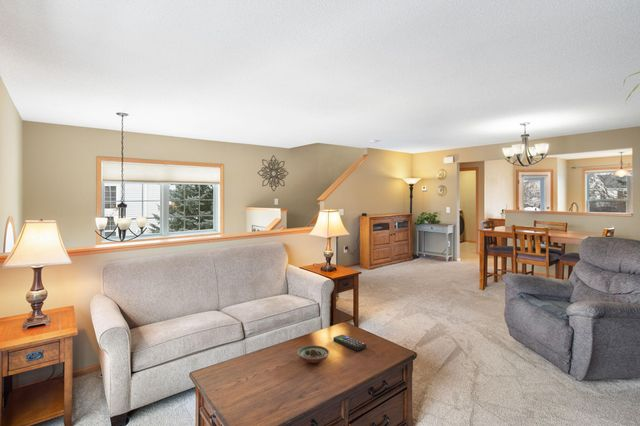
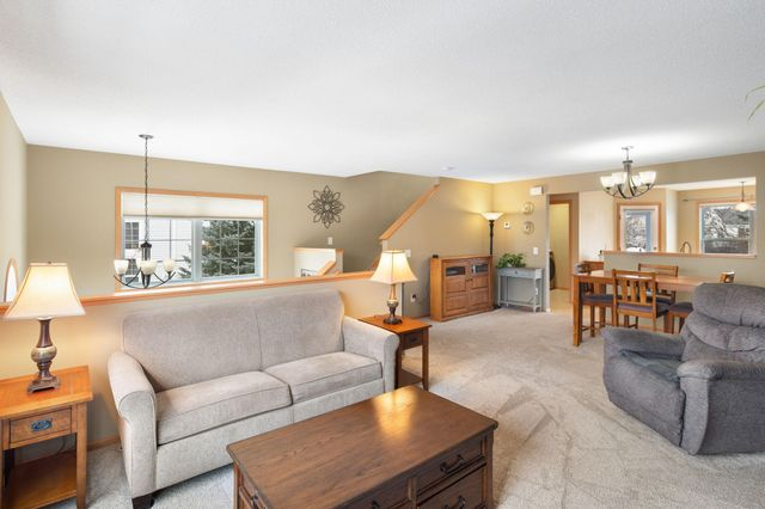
- remote control (349, 341)
- decorative bowl (313, 355)
